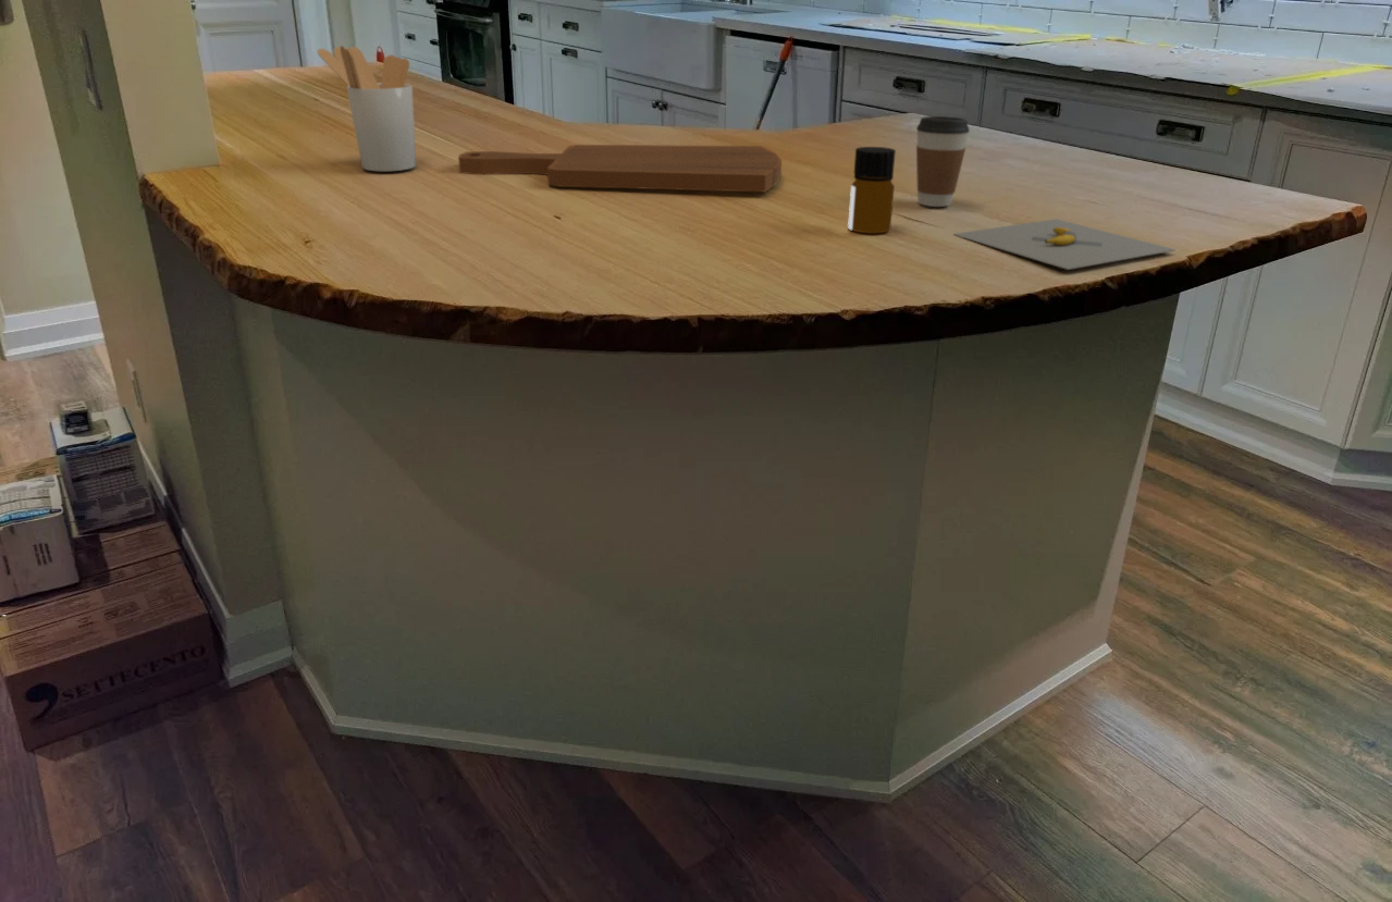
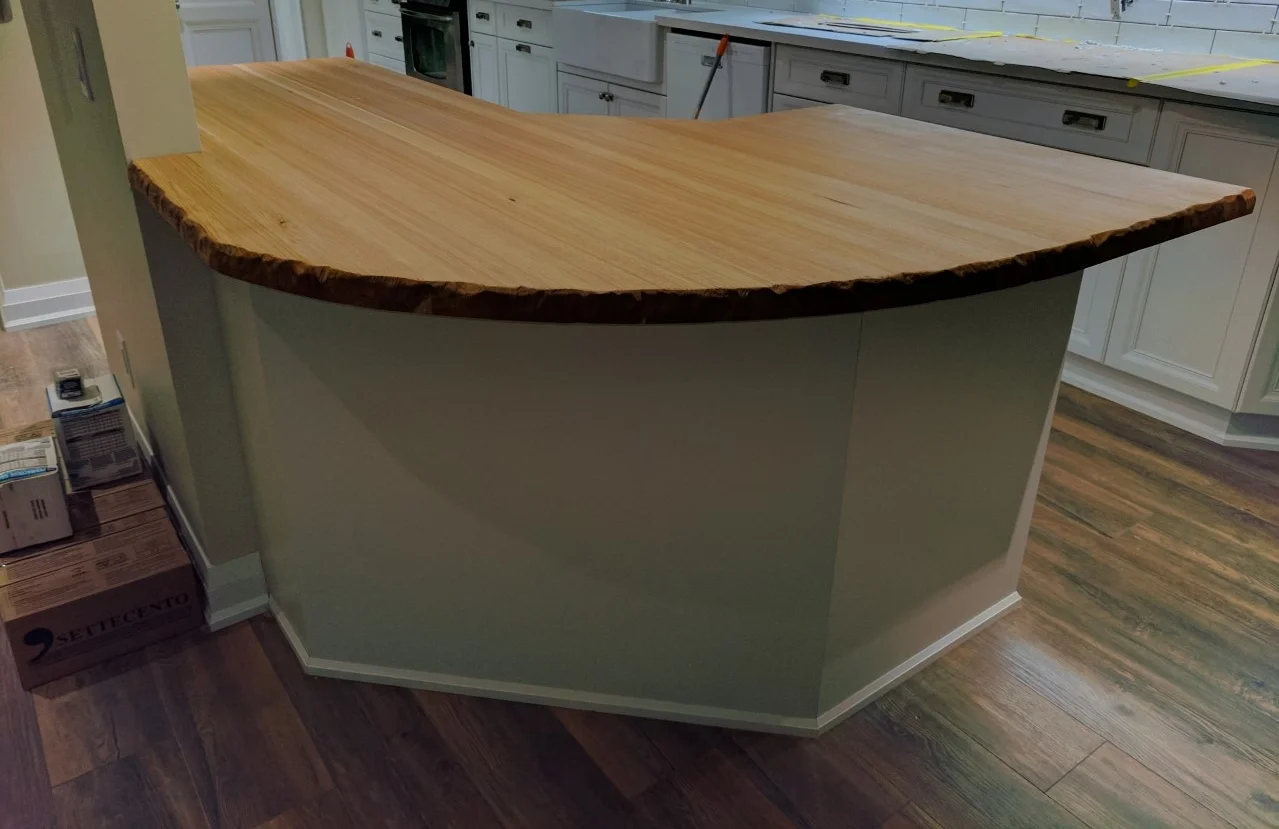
- bottle (872, 189)
- coffee cup (939, 161)
- utensil holder (370, 106)
- banana (1062, 237)
- cutting board (645, 165)
